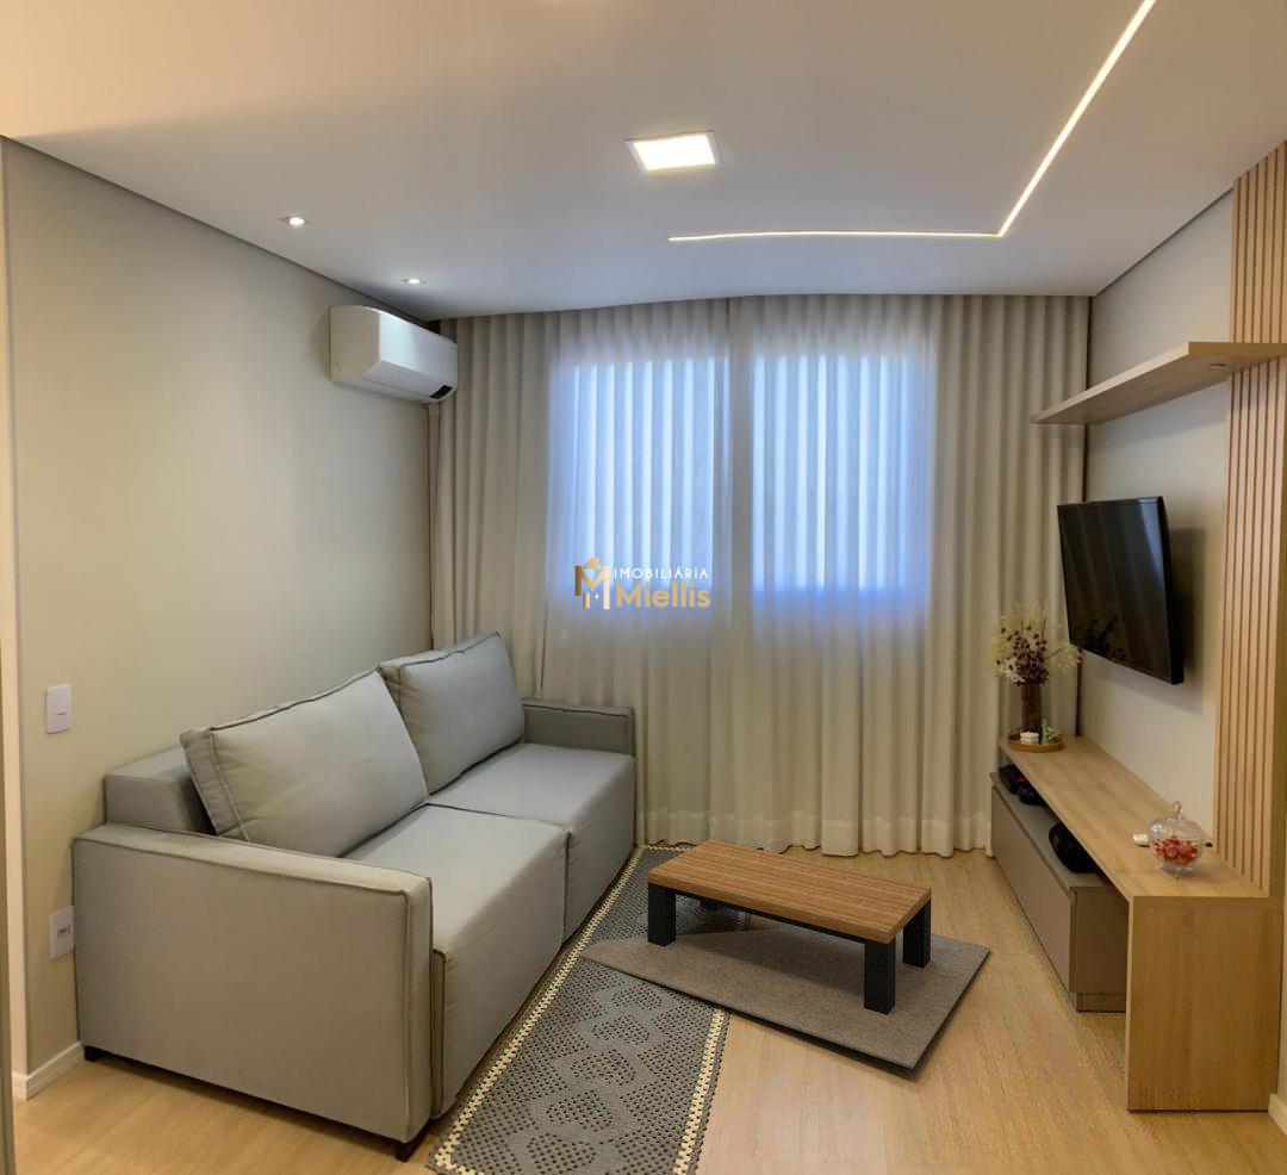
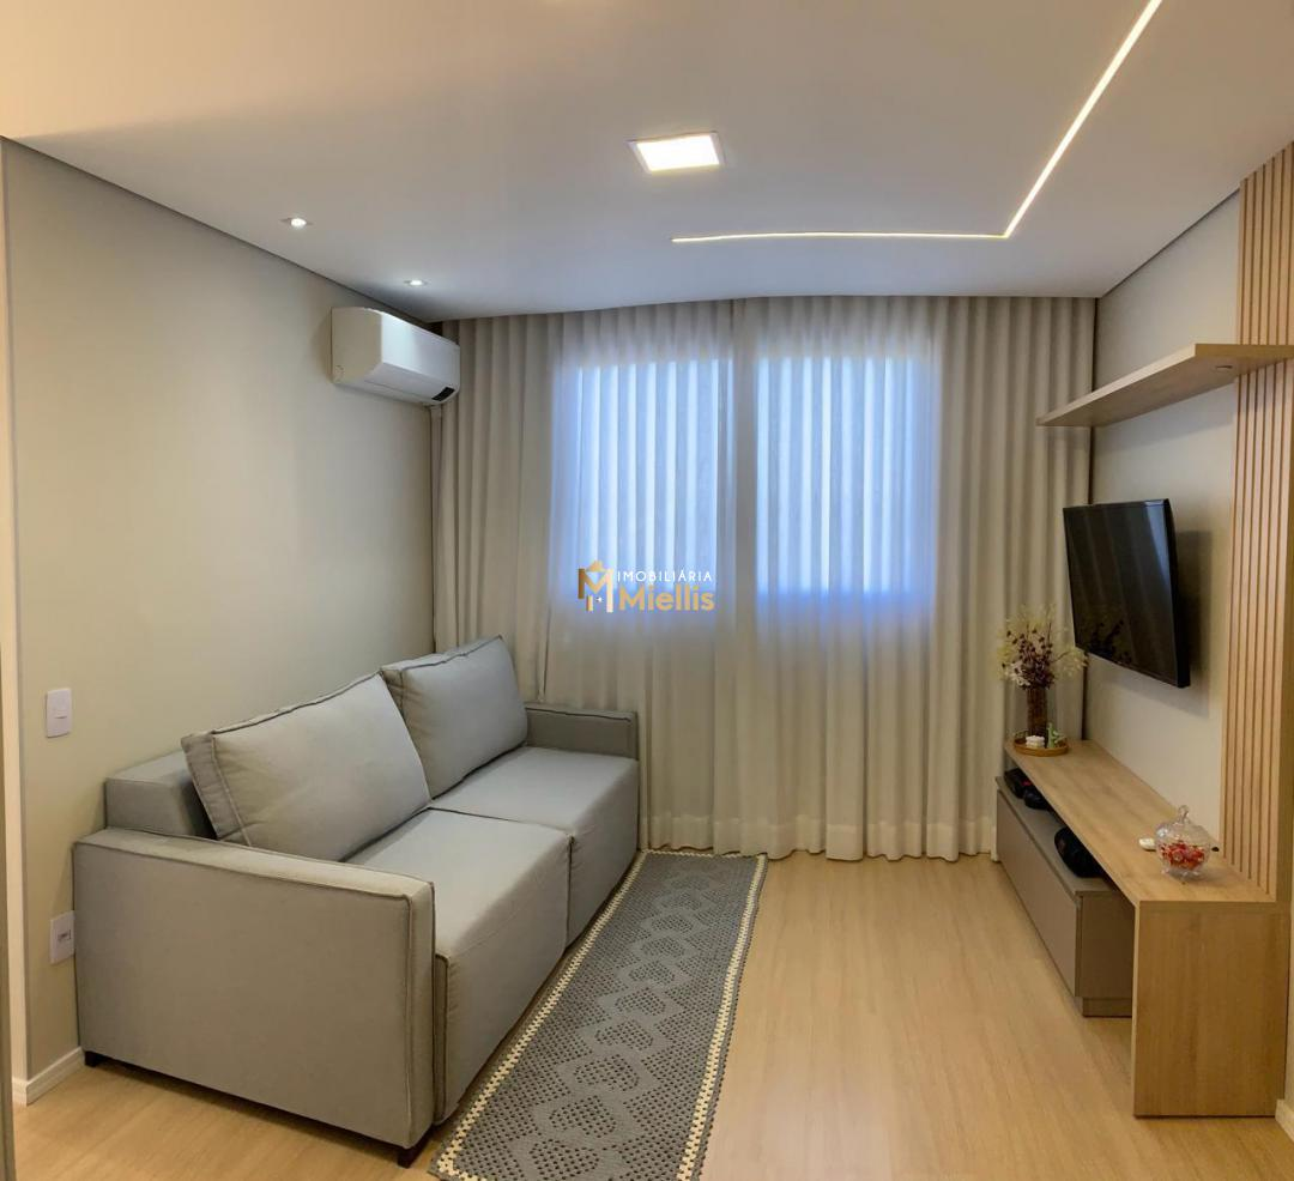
- coffee table (785, 915)
